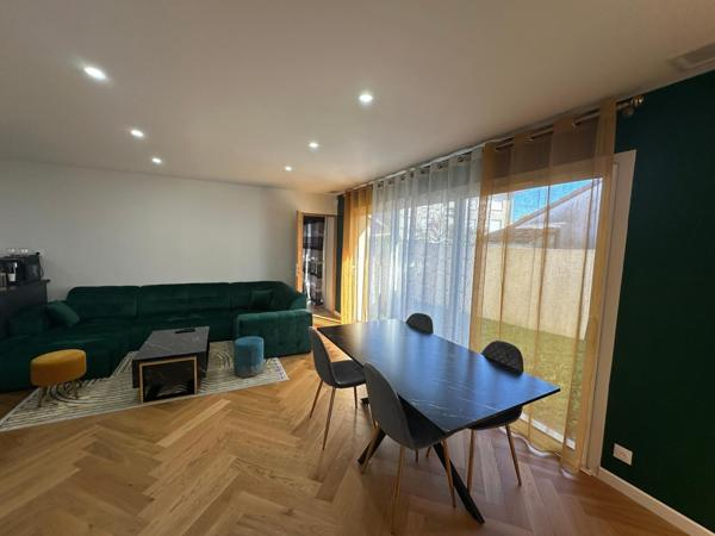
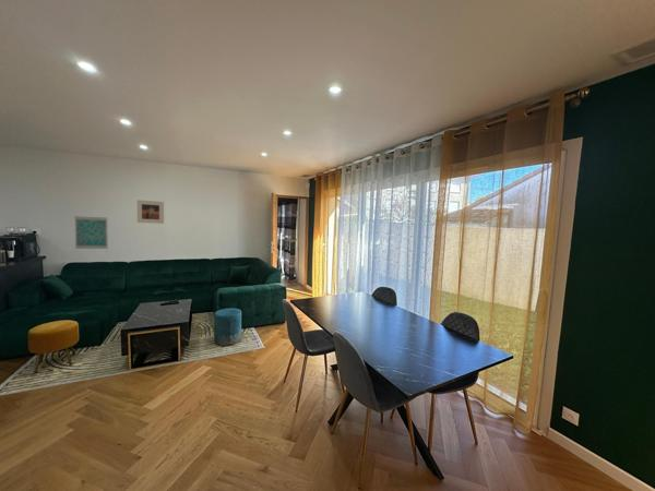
+ wall art (91, 232)
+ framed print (151, 212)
